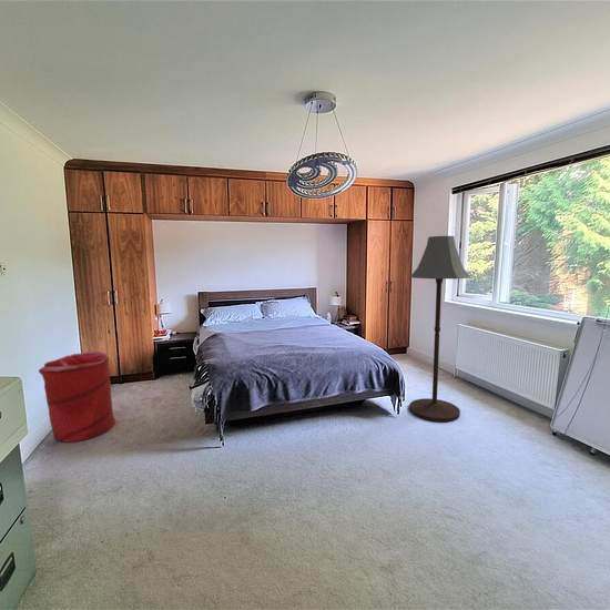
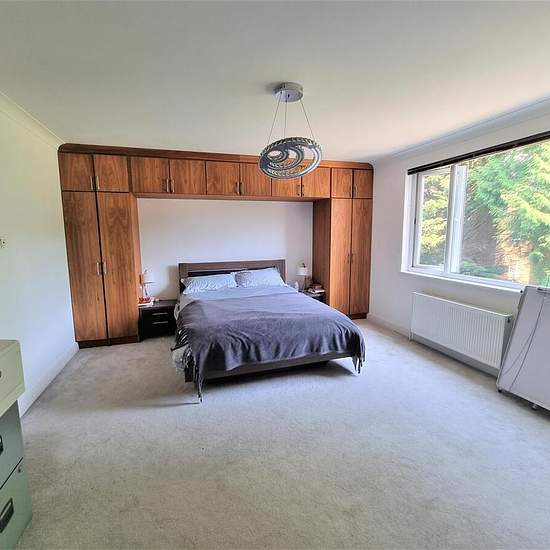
- floor lamp (437, 326)
- laundry hamper (79, 394)
